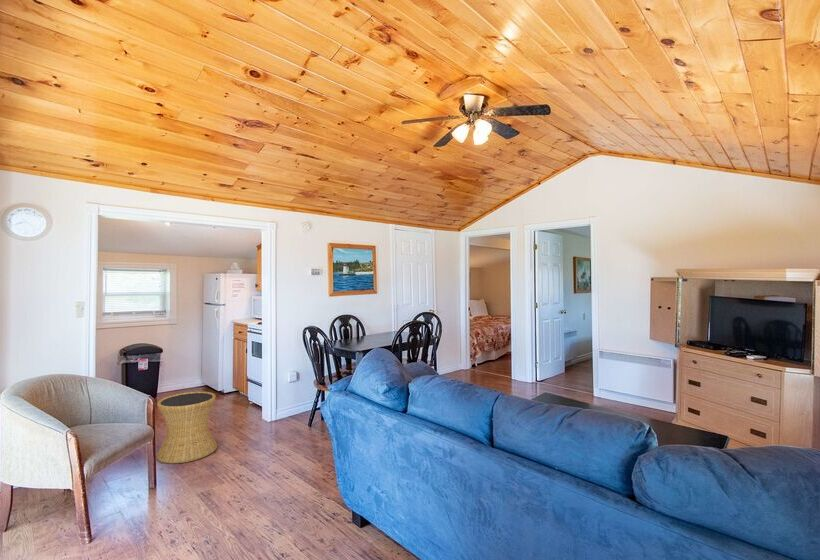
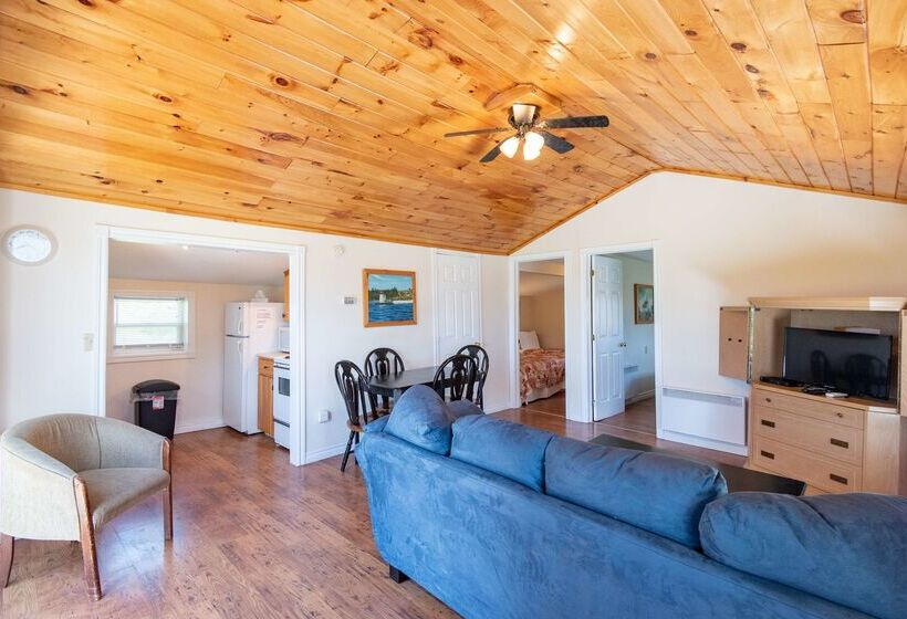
- side table (187, 425)
